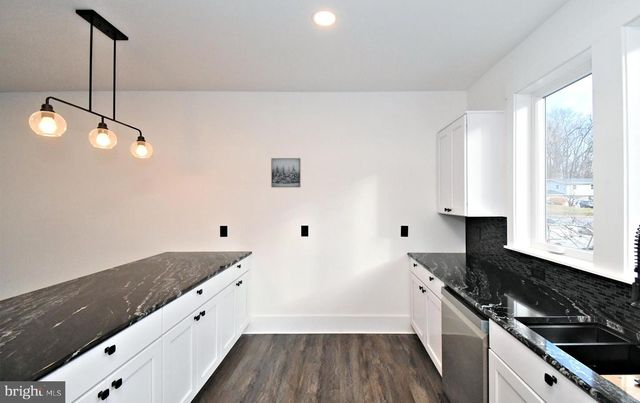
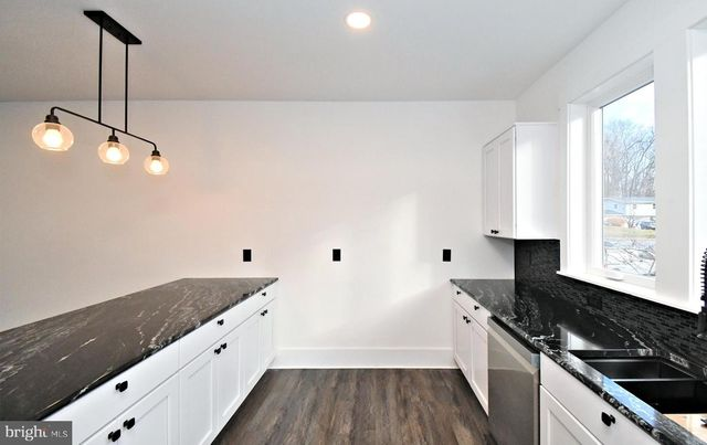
- wall art (286, 172)
